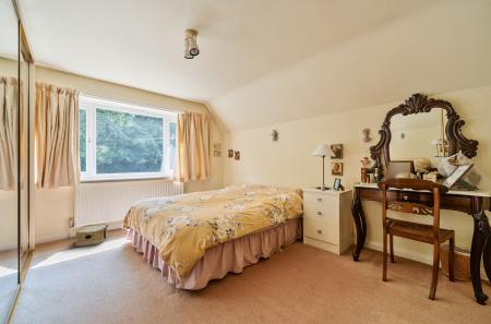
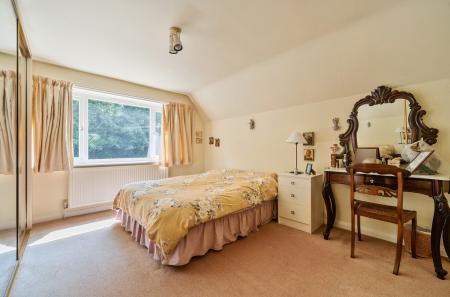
- woven basket (93, 233)
